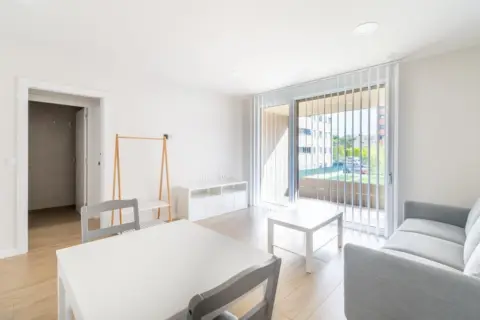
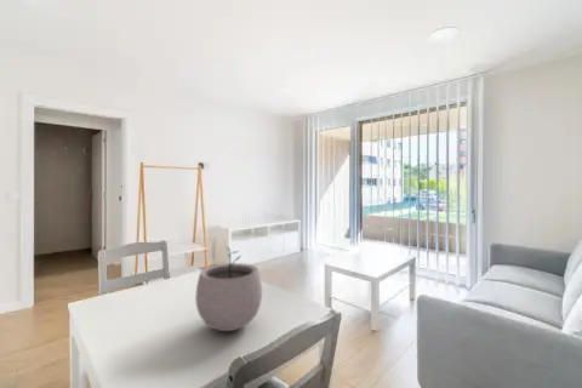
+ plant pot (229, 285)
